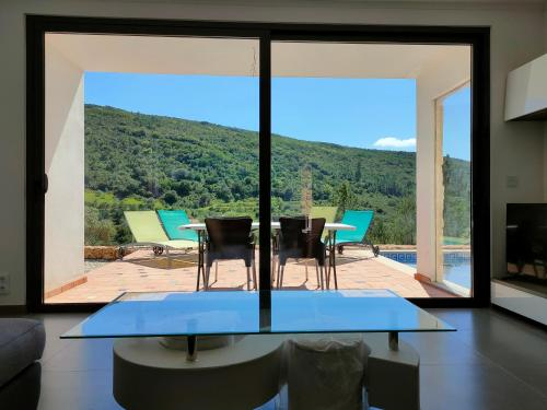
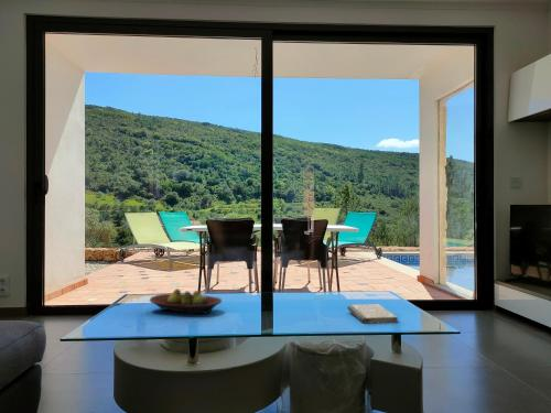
+ fruit bowl (185, 300)
+ book (370, 313)
